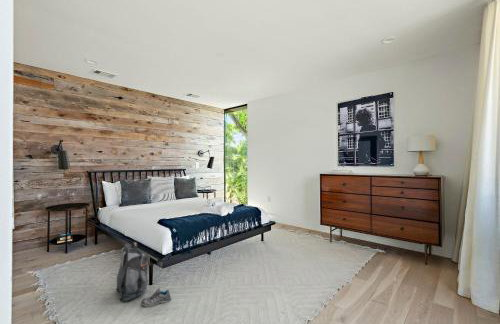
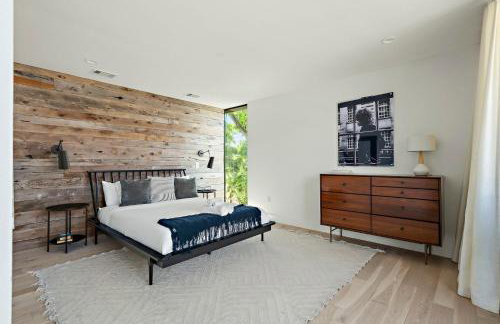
- shoe (156, 295)
- backpack (129, 268)
